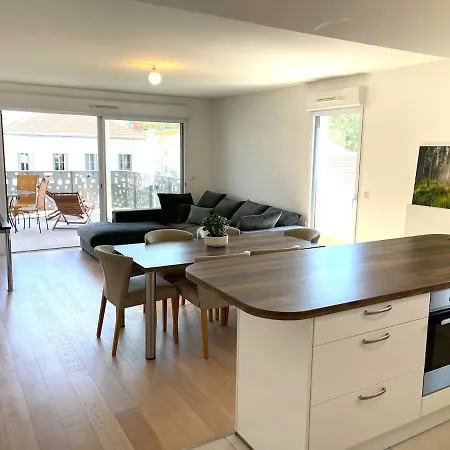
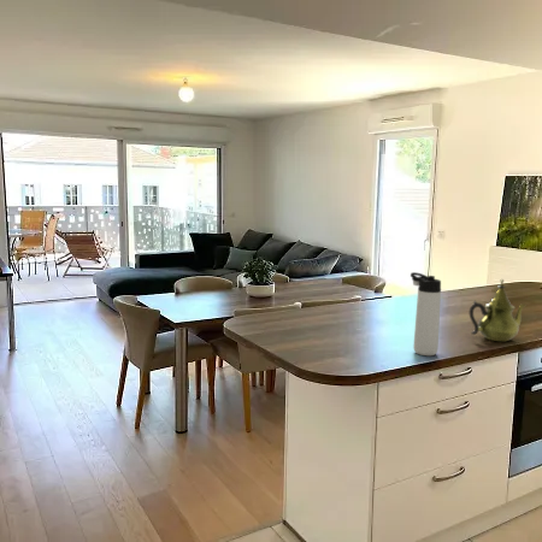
+ thermos bottle (423, 313)
+ teapot (497, 308)
